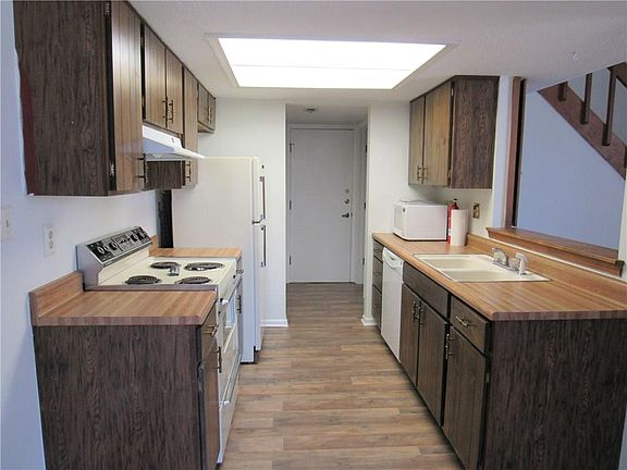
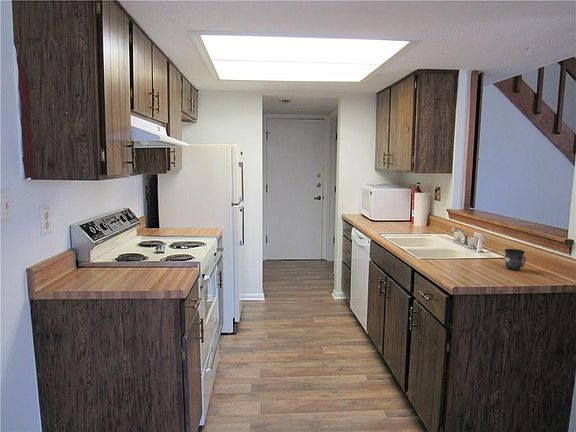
+ mug (516, 260)
